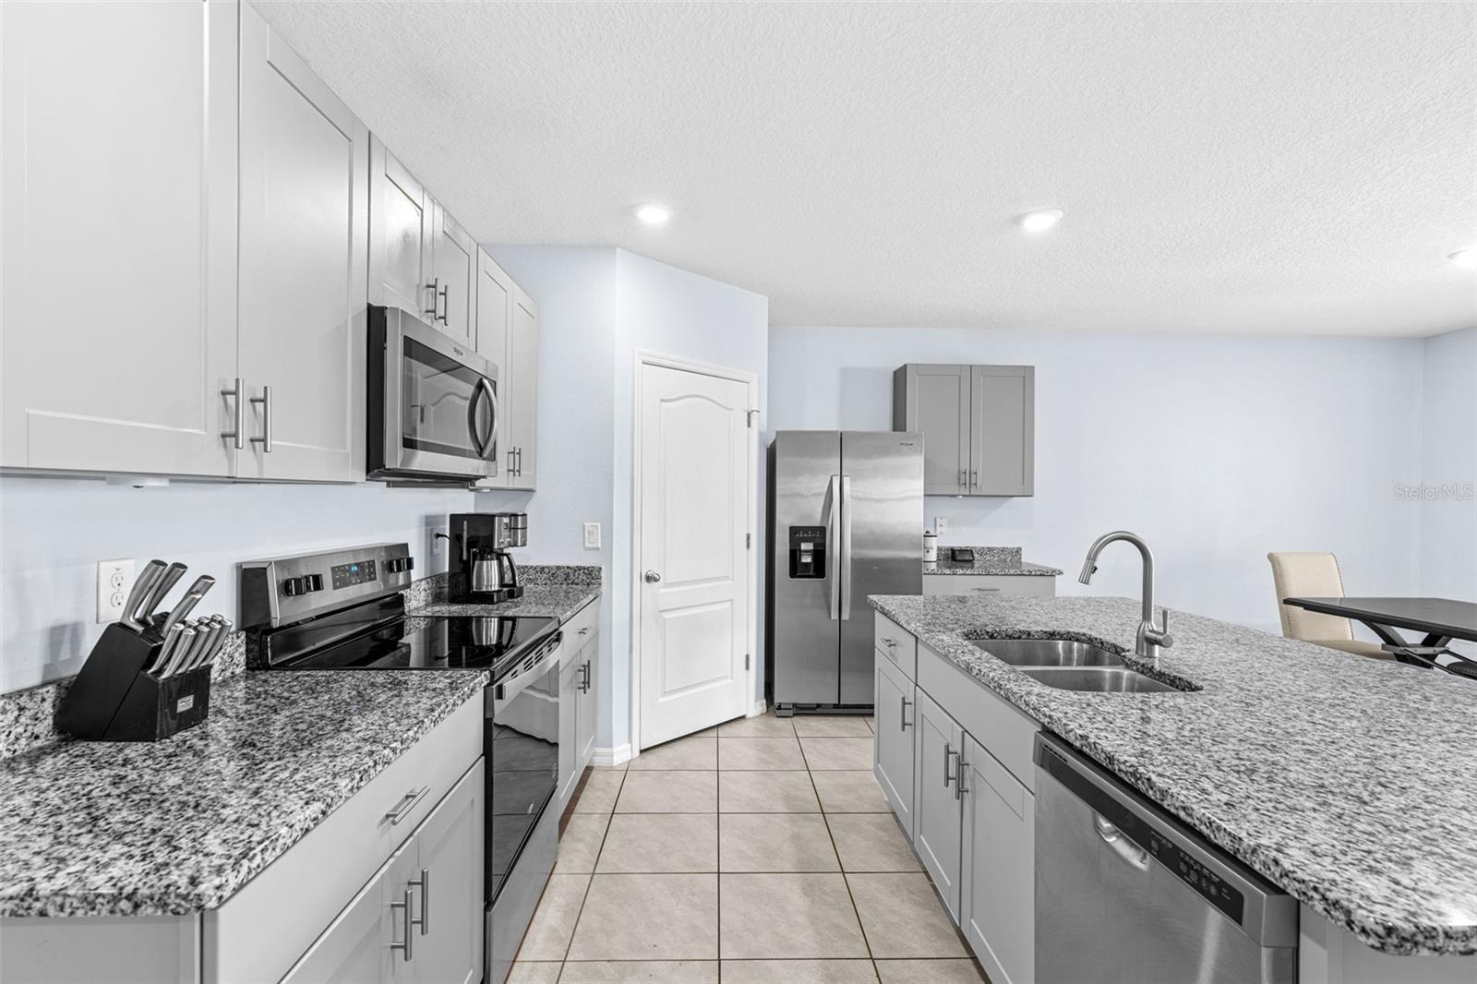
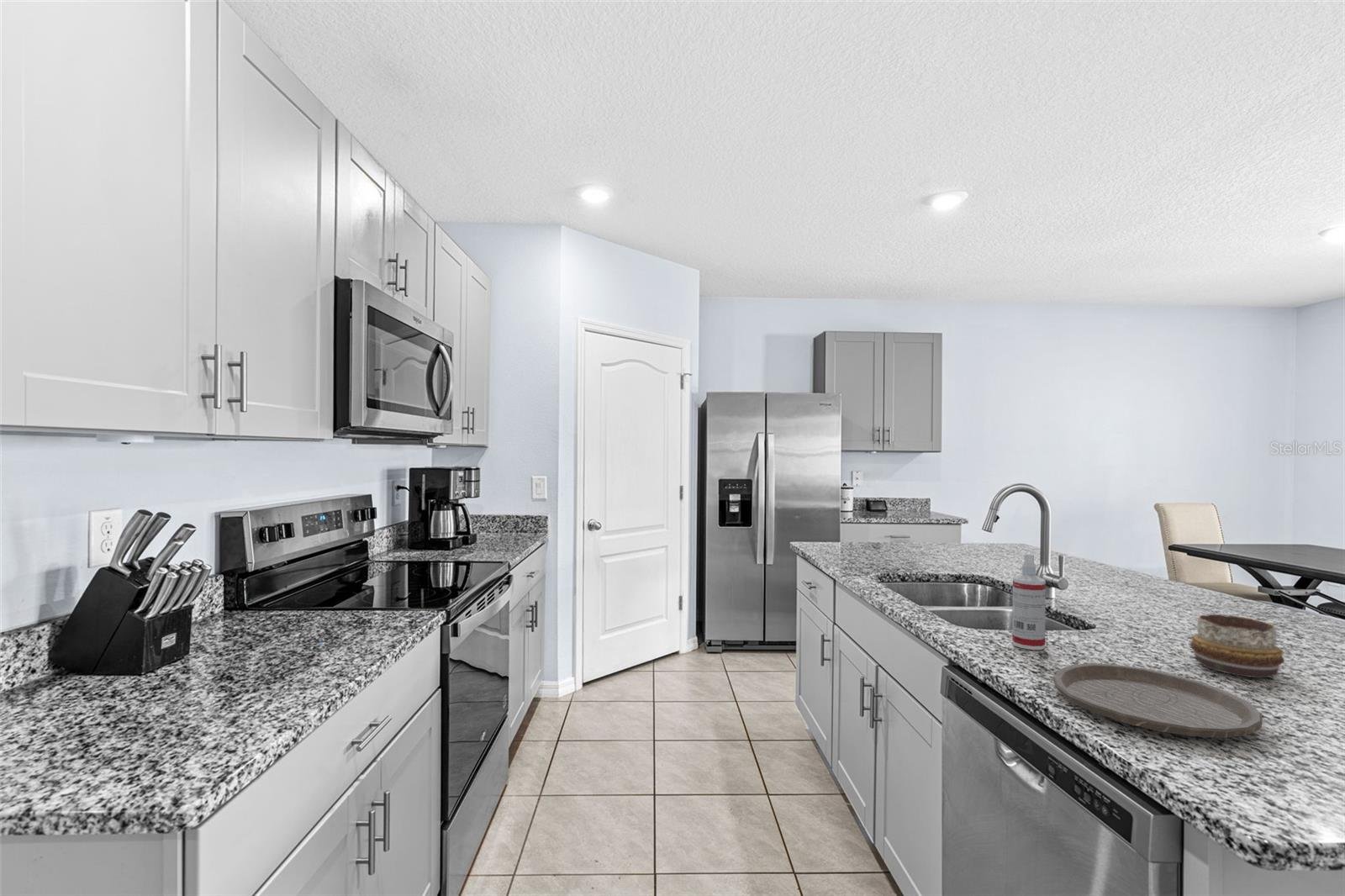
+ plate (1149, 698)
+ spray bottle (1028, 599)
+ decorative bowl (1235, 645)
